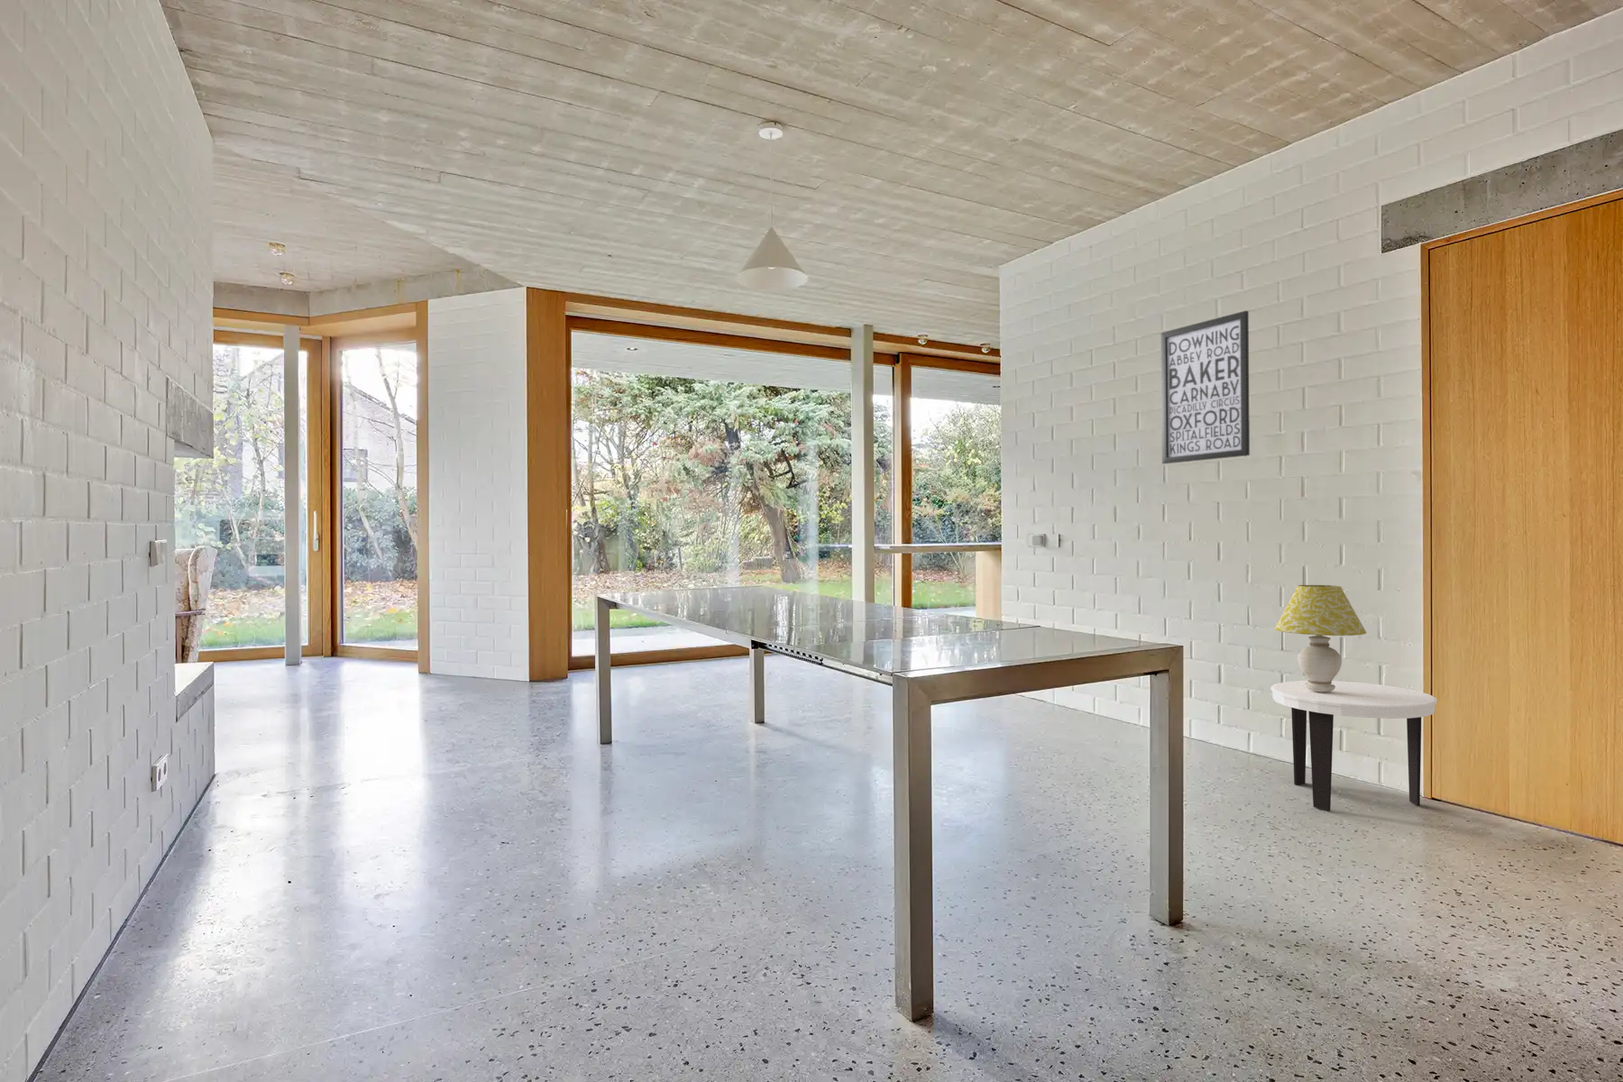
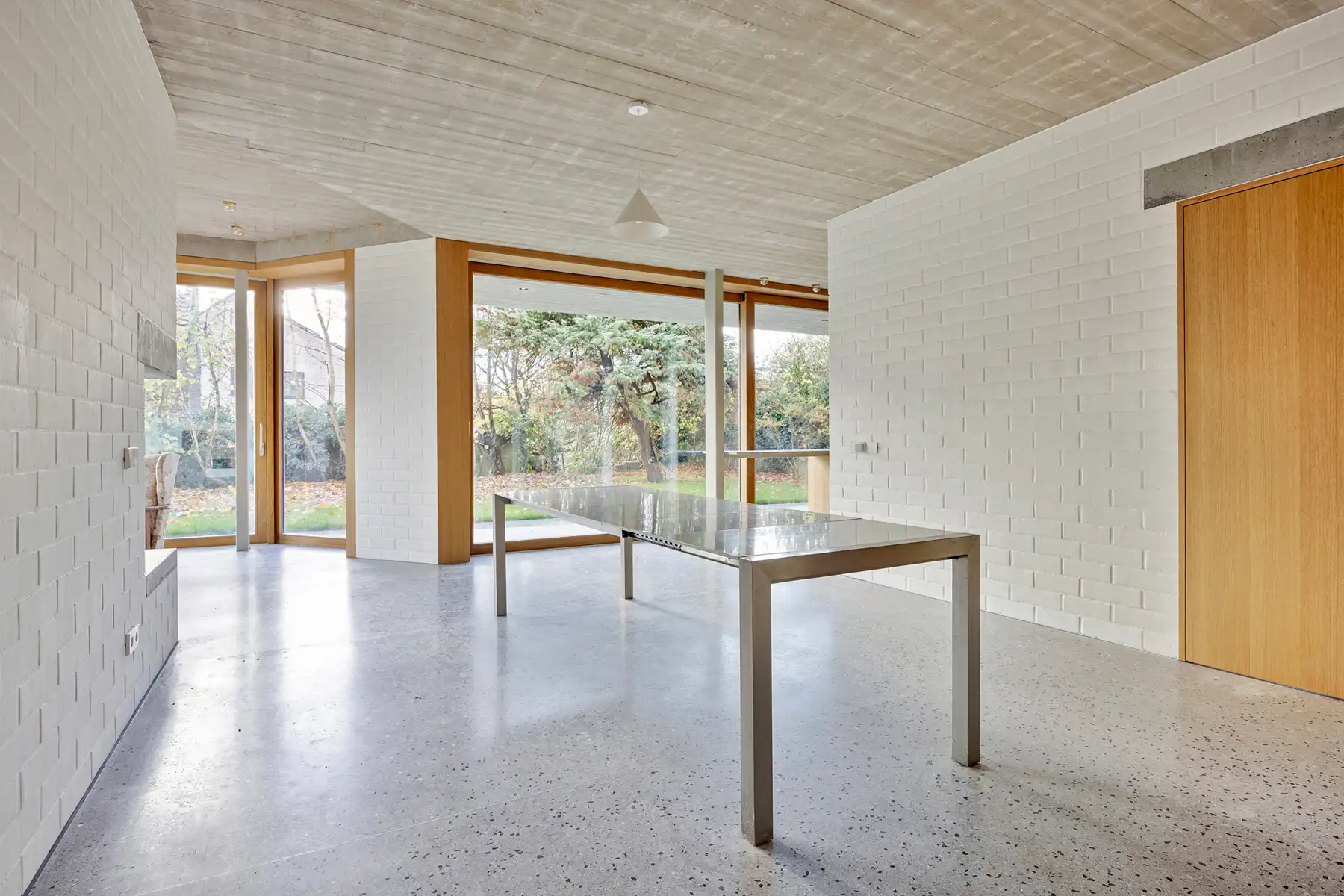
- side table (1332, 745)
- wall art (1203, 390)
- table lamp (1319, 639)
